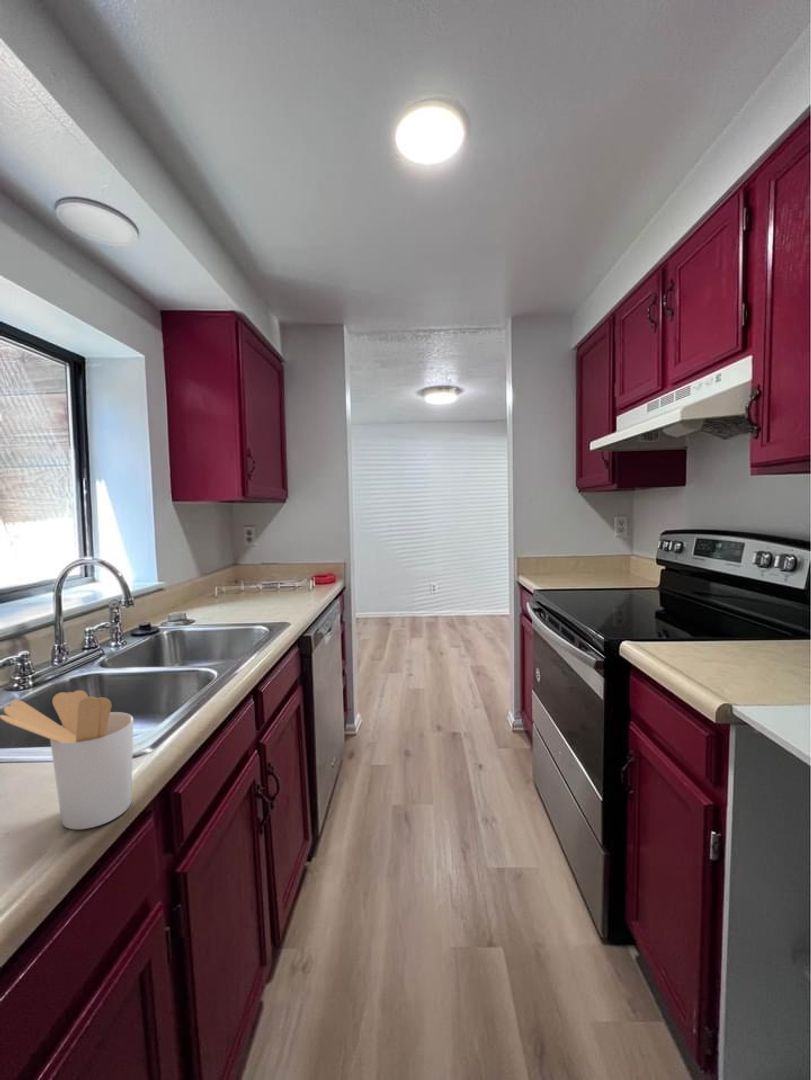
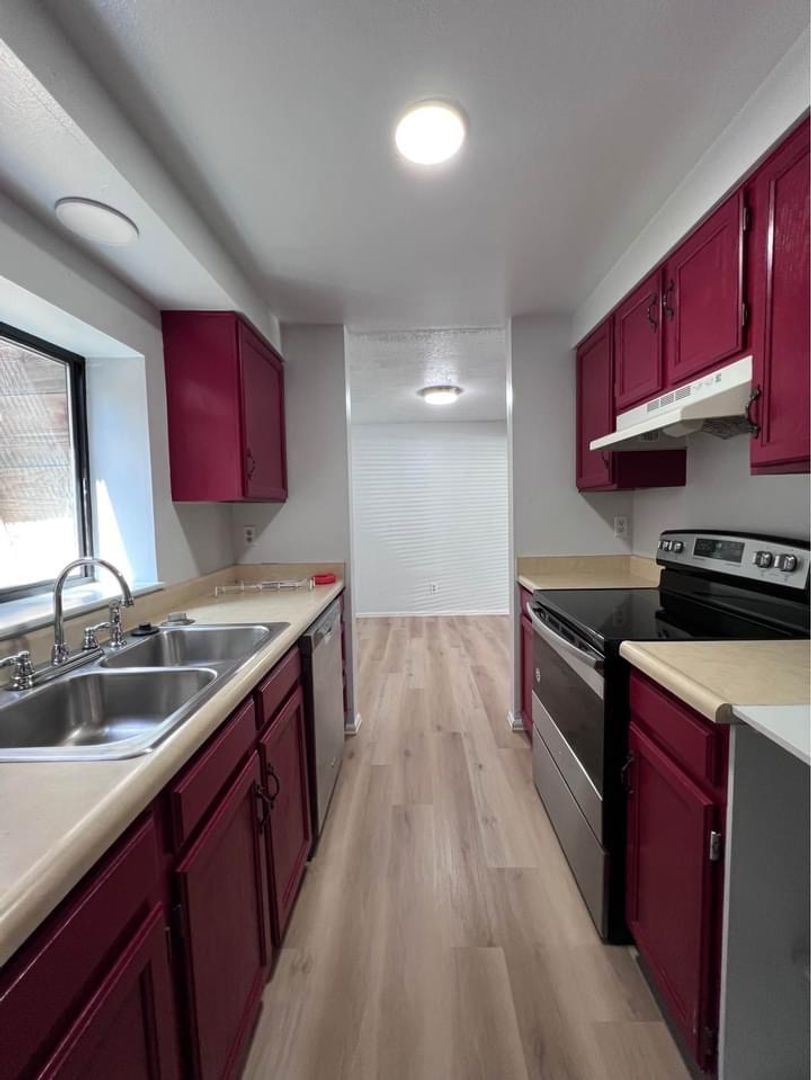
- utensil holder (71, 754)
